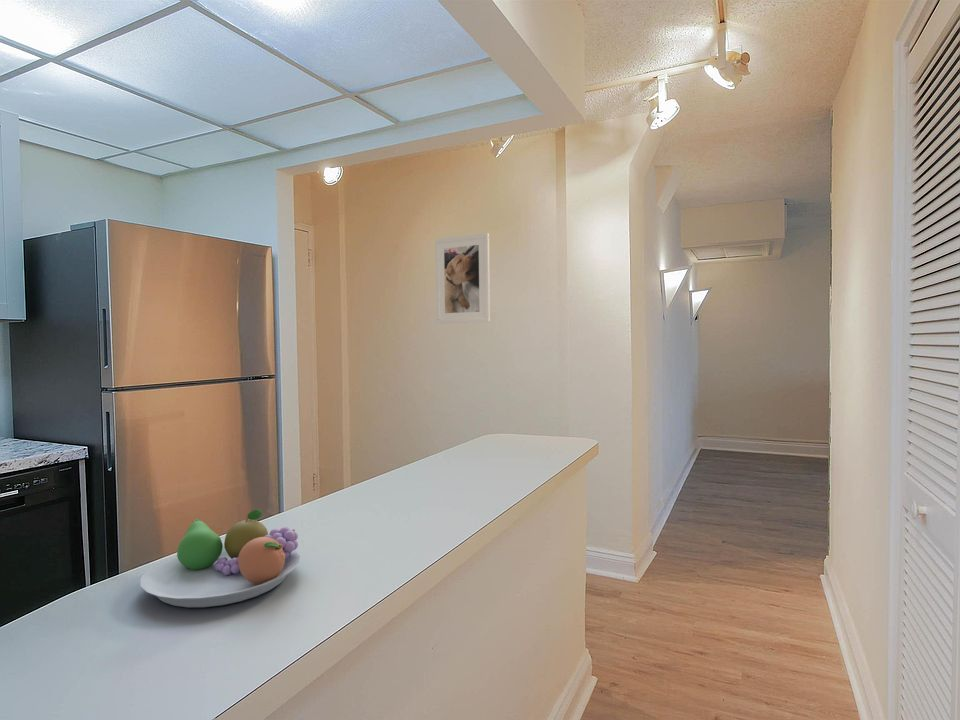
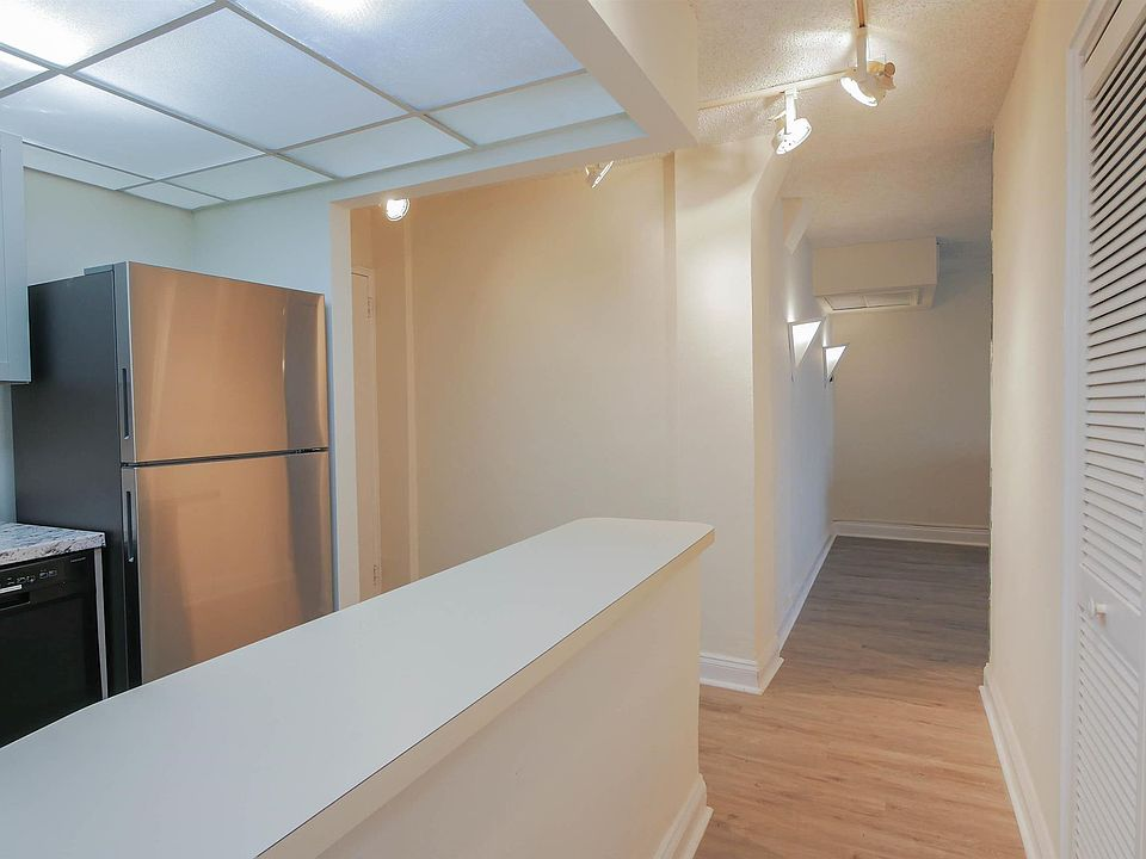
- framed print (462, 279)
- fruit bowl (223, 550)
